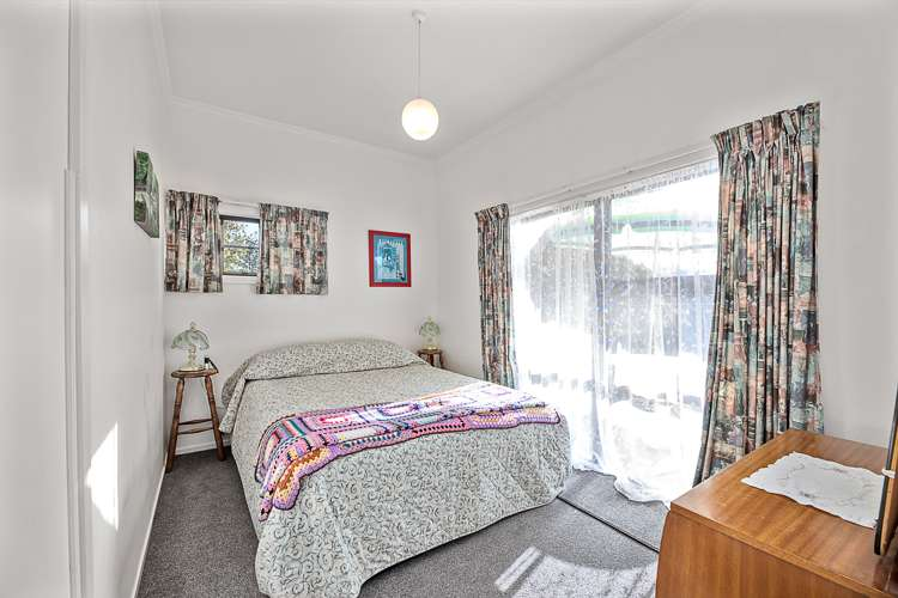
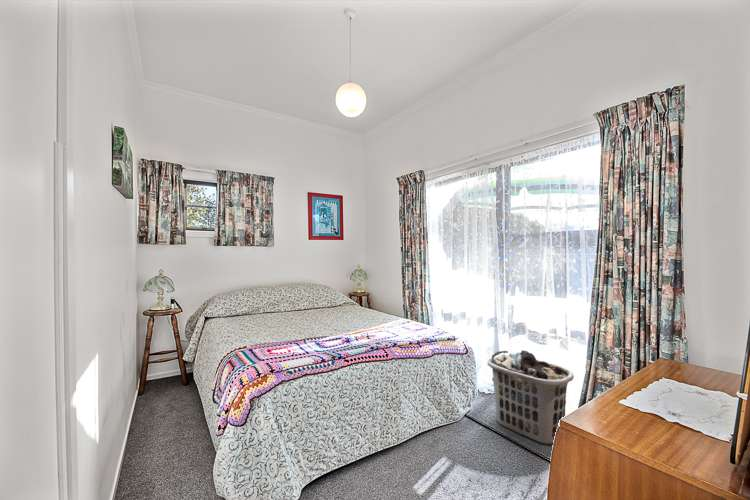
+ clothes hamper (528, 390)
